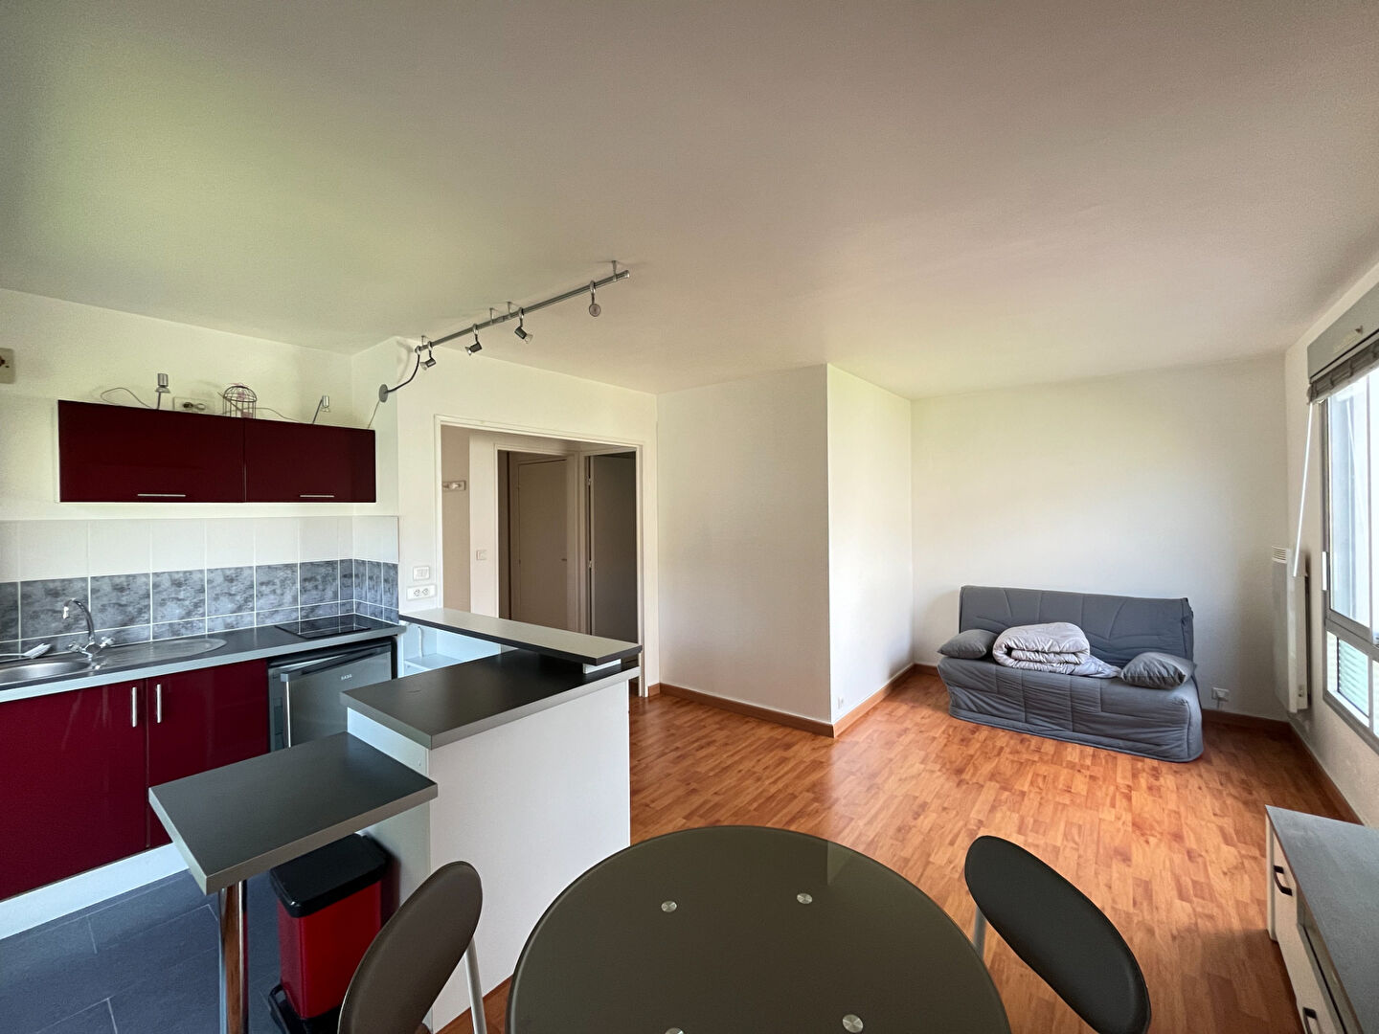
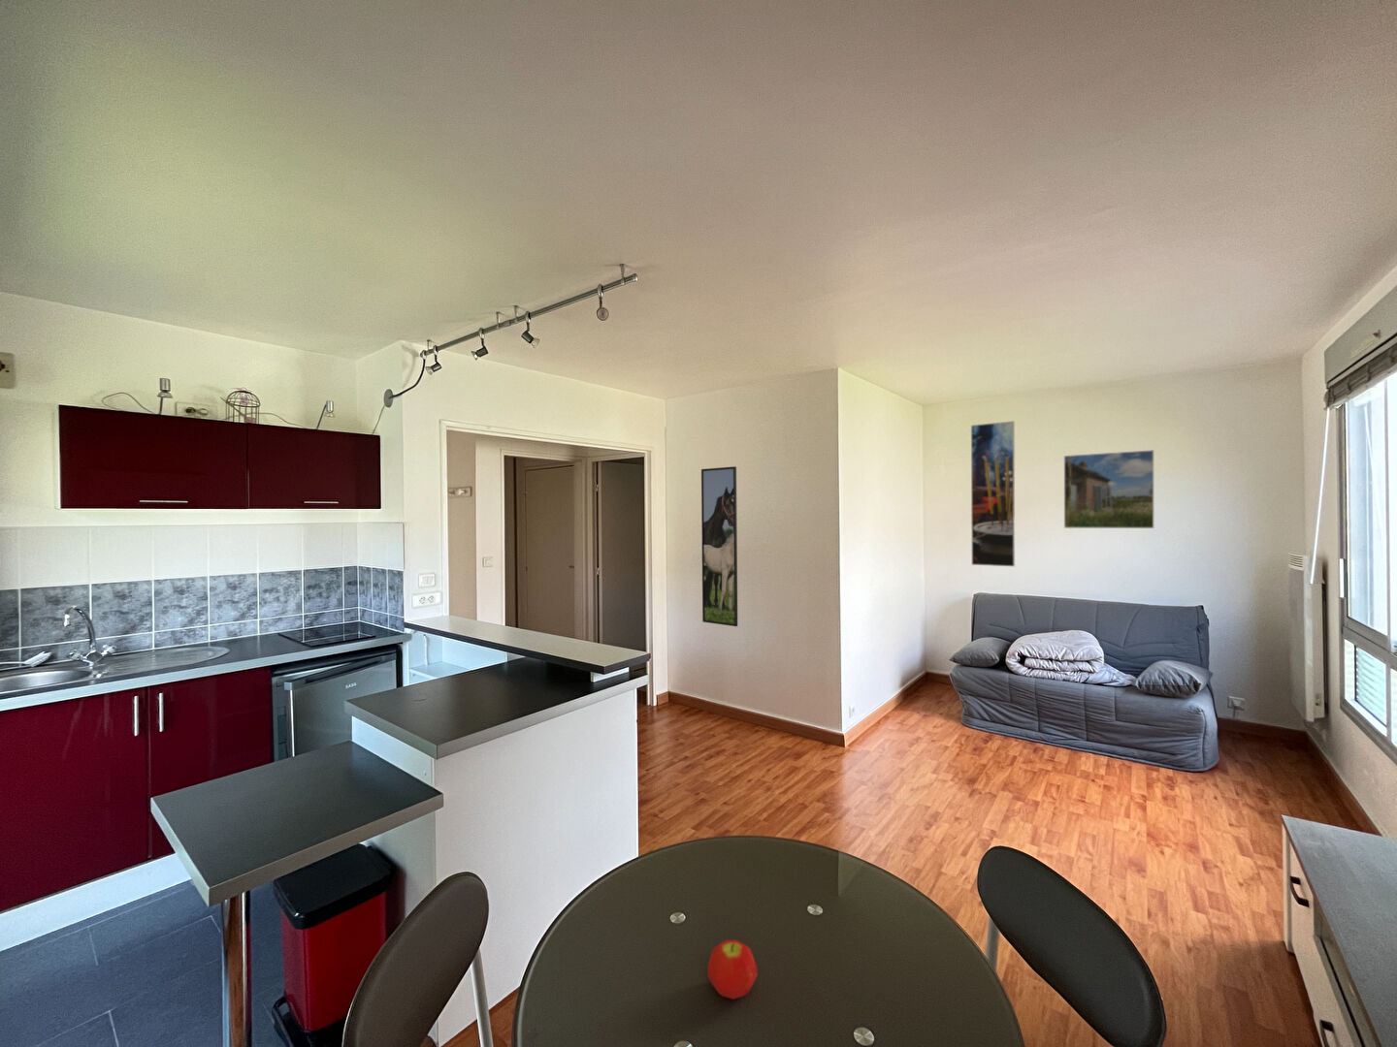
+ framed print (992, 495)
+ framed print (719, 545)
+ fruit (732, 966)
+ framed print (1107, 491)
